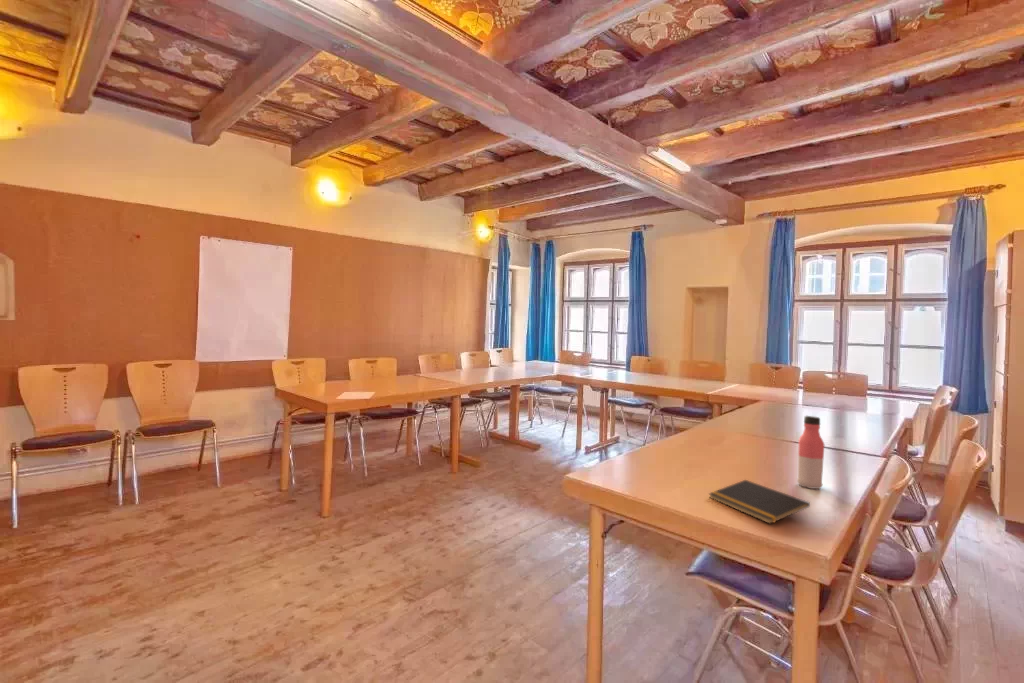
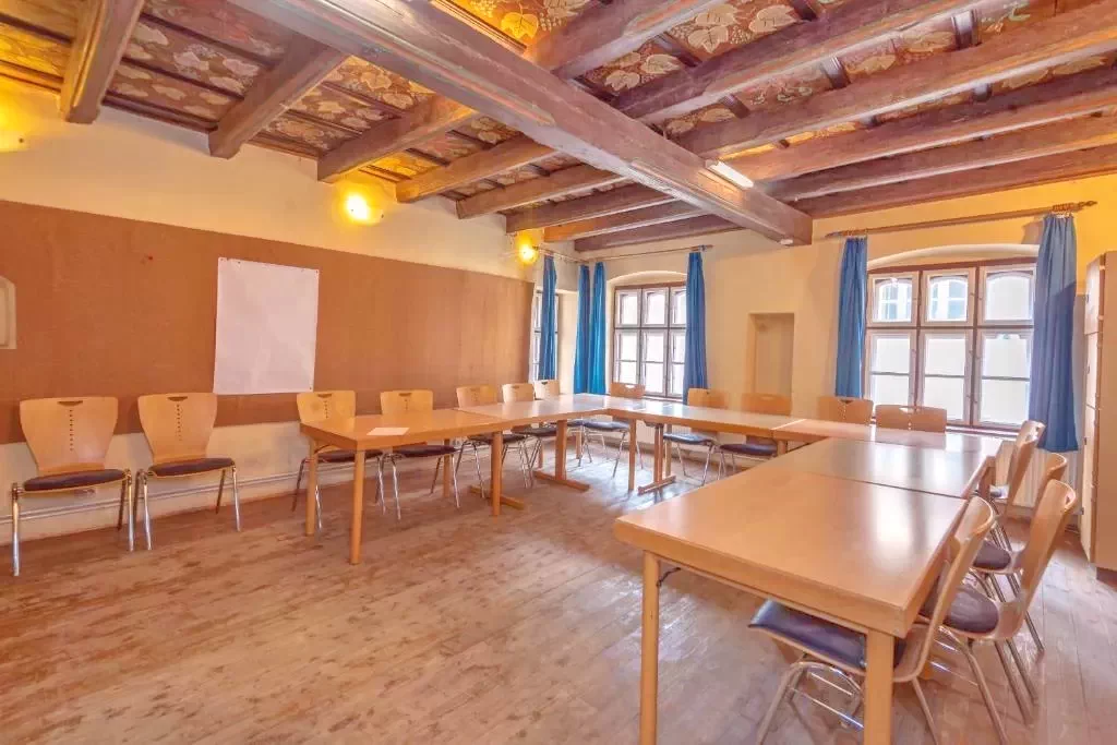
- notepad (756, 499)
- water bottle (810, 451)
